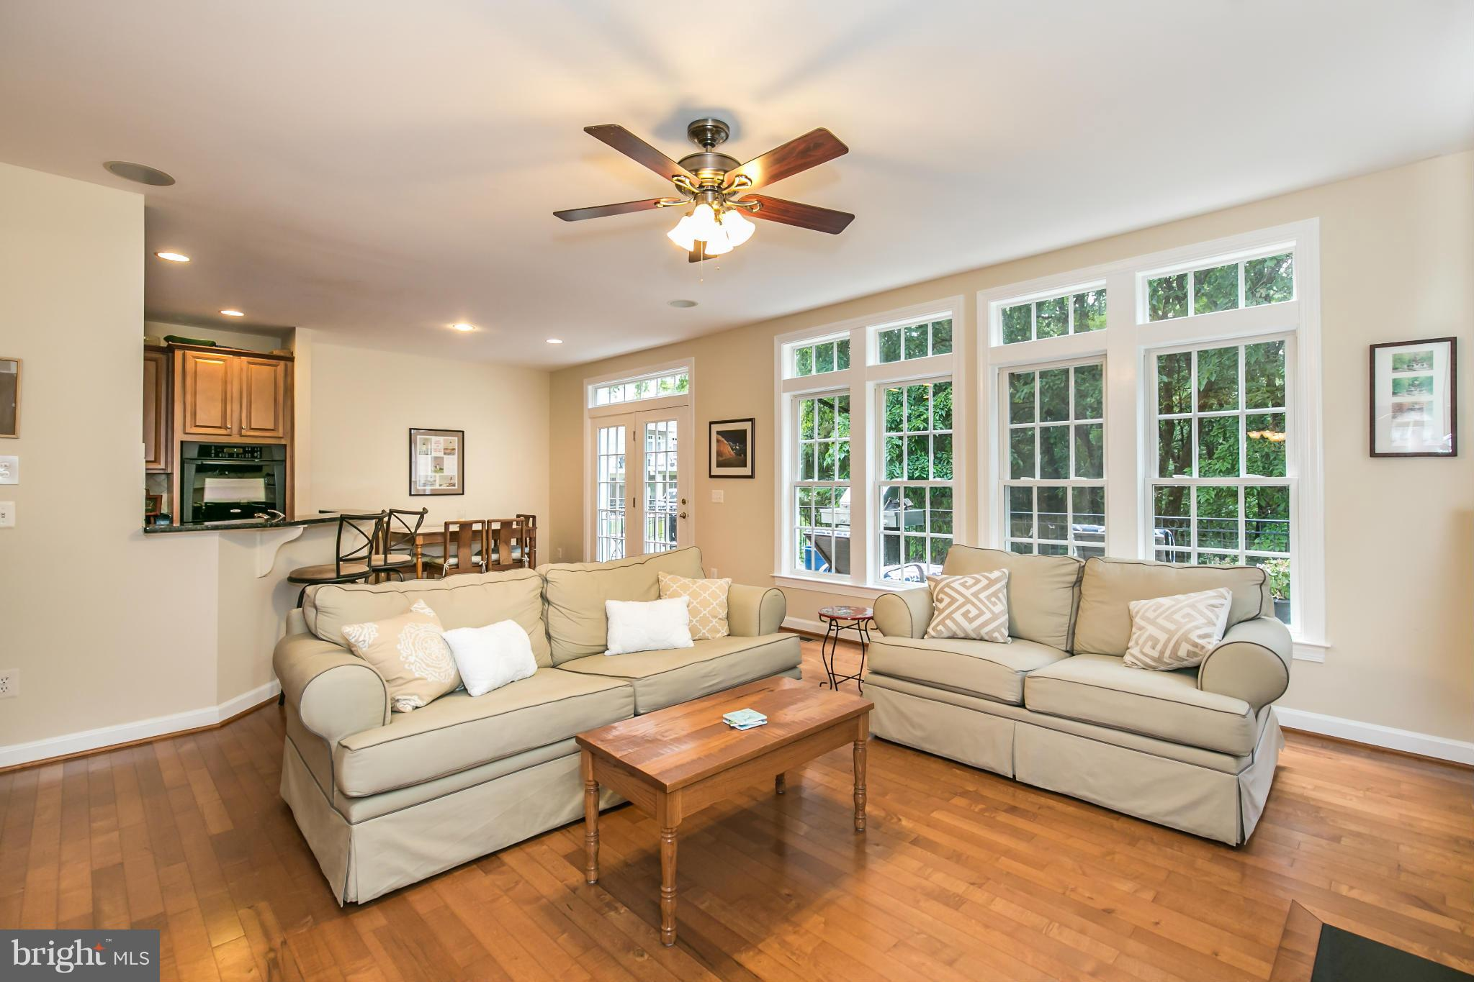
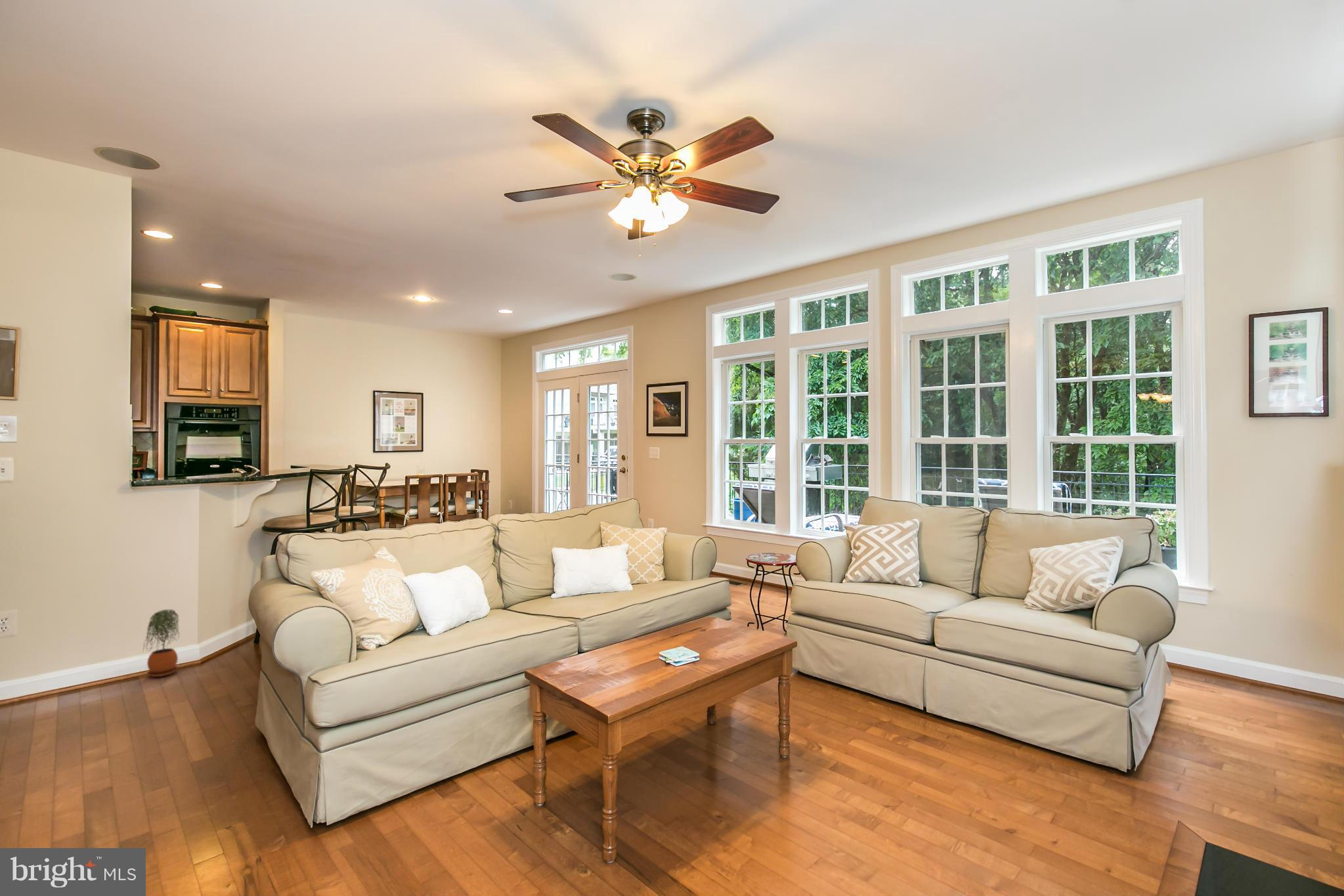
+ potted plant (162, 643)
